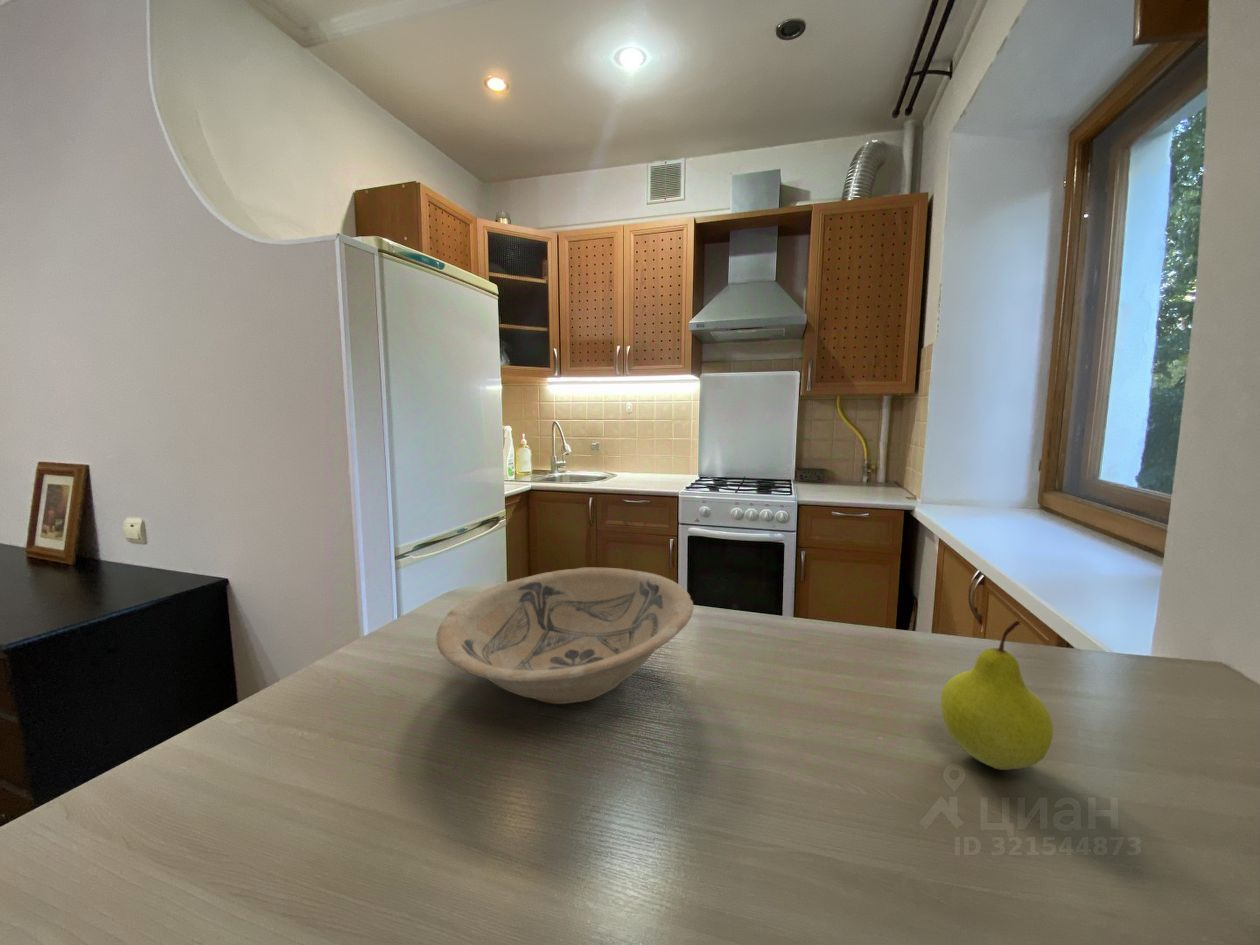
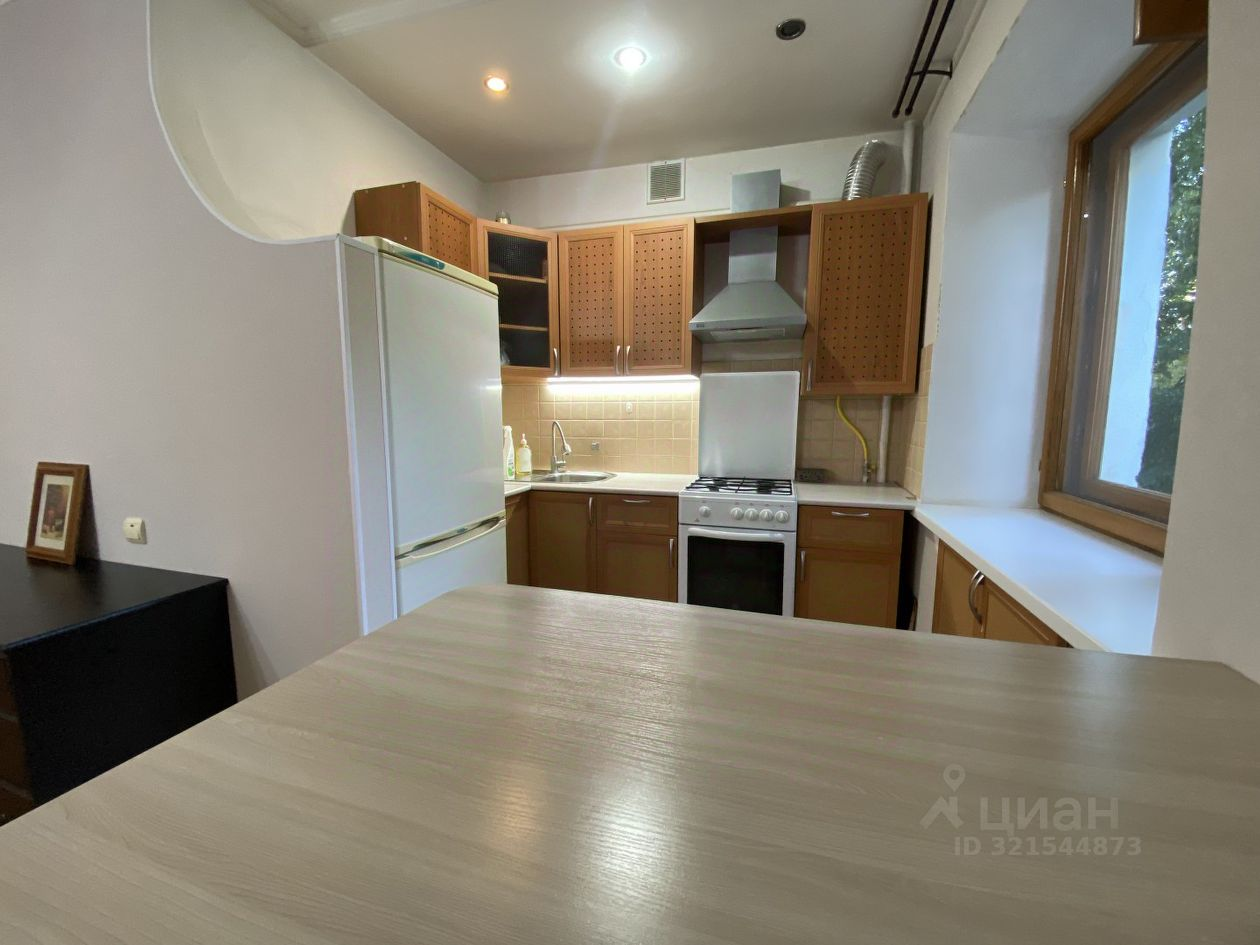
- bowl (569, 636)
- fruit (996, 686)
